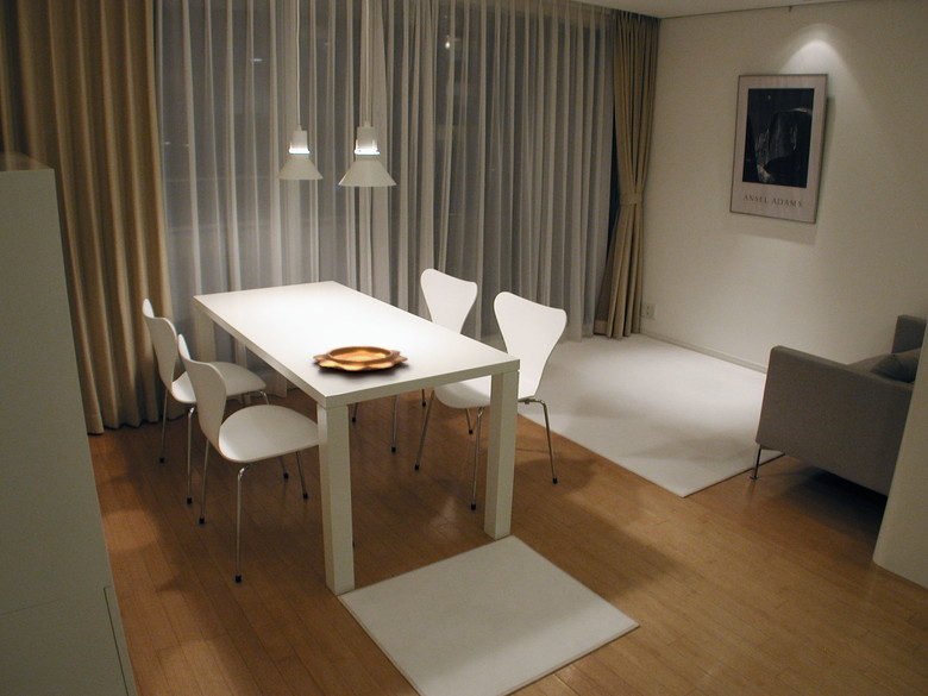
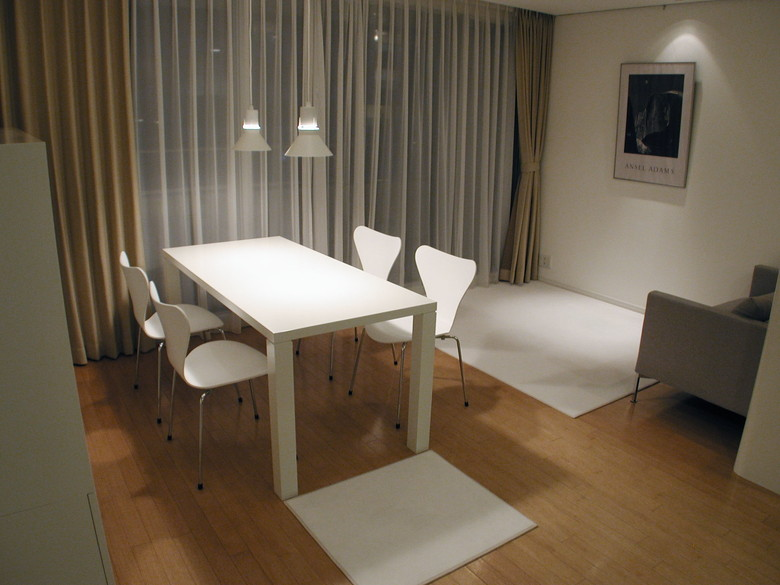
- decorative bowl (360, 357)
